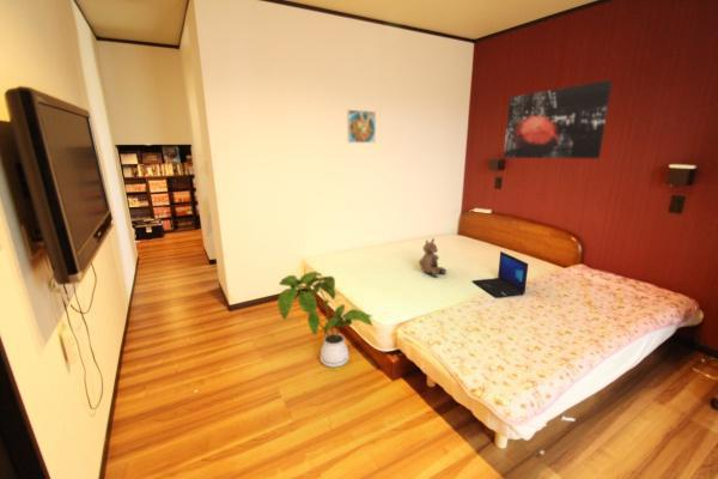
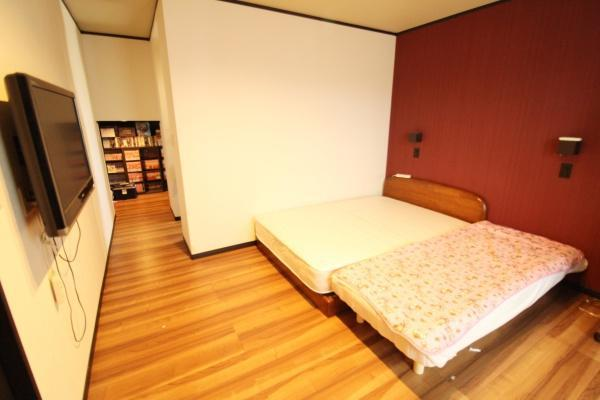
- laptop (498, 273)
- house plant (320, 322)
- teddy bear (433, 256)
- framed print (361, 127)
- wall art (549, 125)
